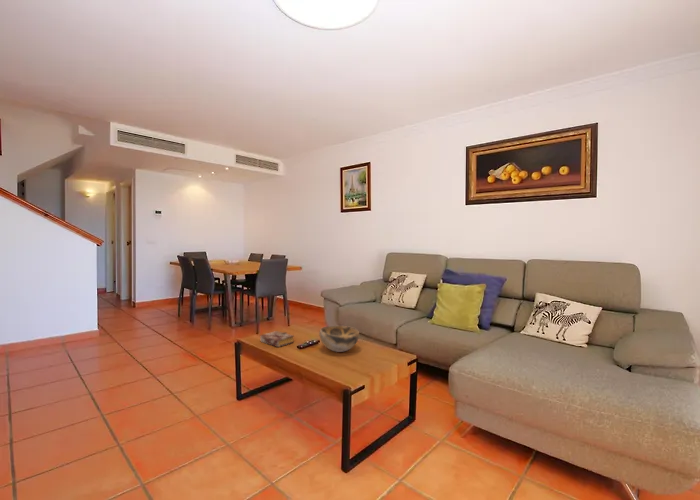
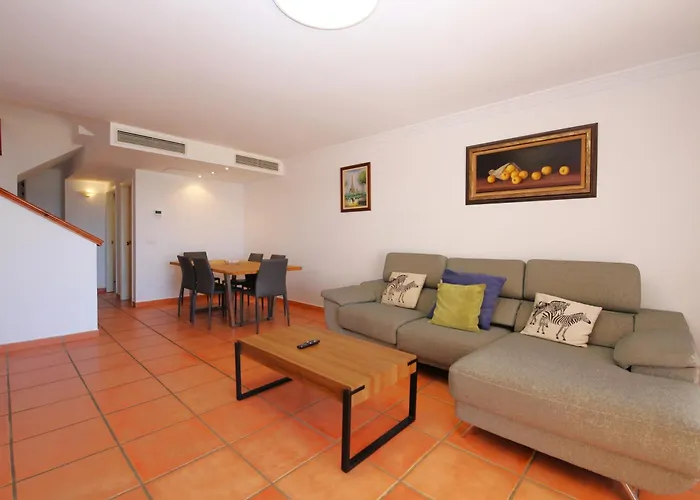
- book (277, 338)
- decorative bowl (339, 339)
